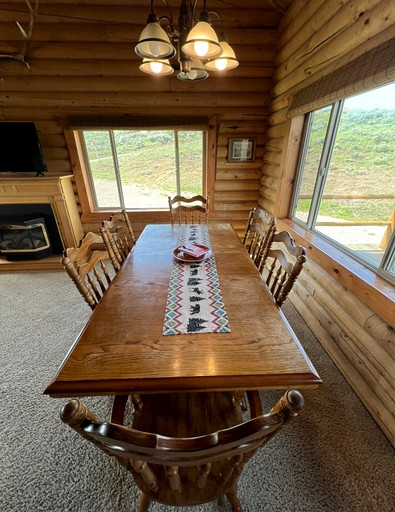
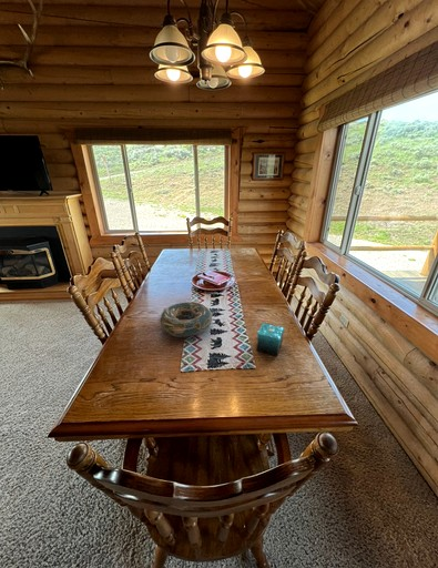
+ candle (269, 335)
+ decorative bowl (186, 320)
